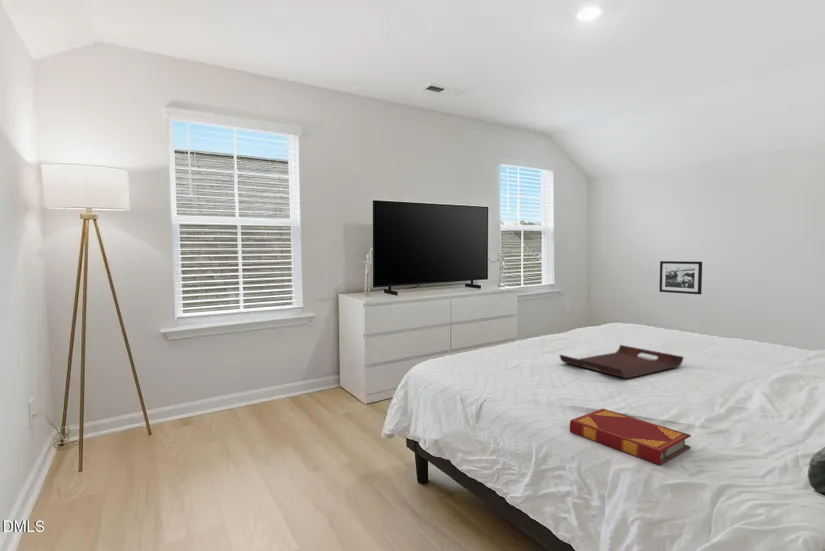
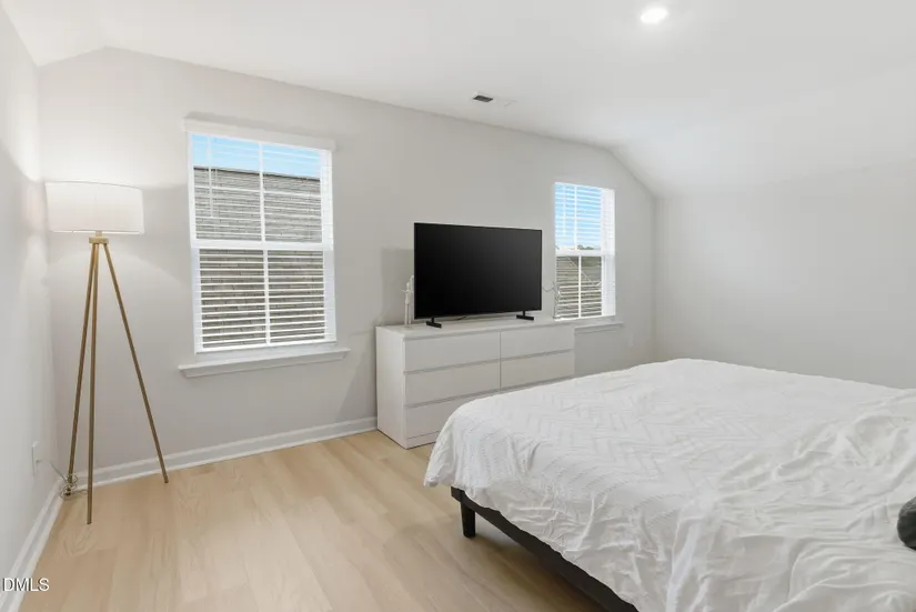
- hardback book (627, 433)
- picture frame (680, 277)
- serving tray (620, 360)
